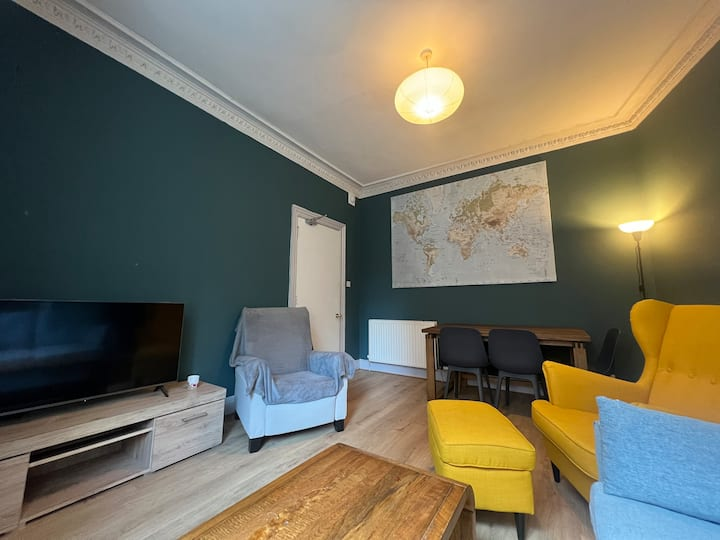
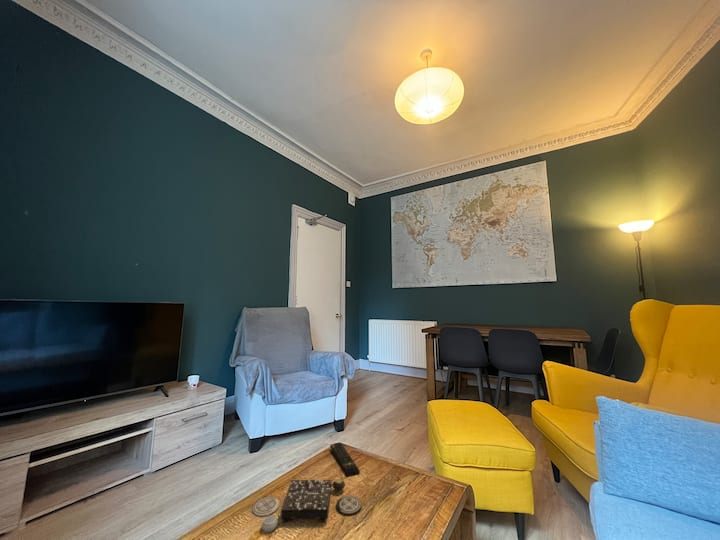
+ remote control (343, 458)
+ board game (307, 499)
